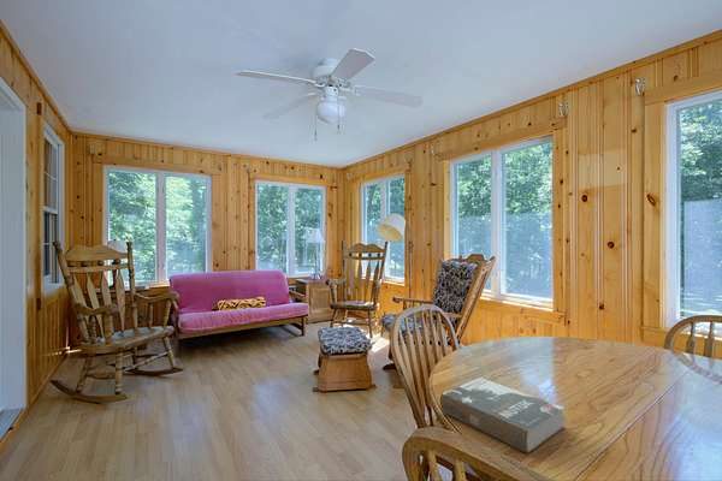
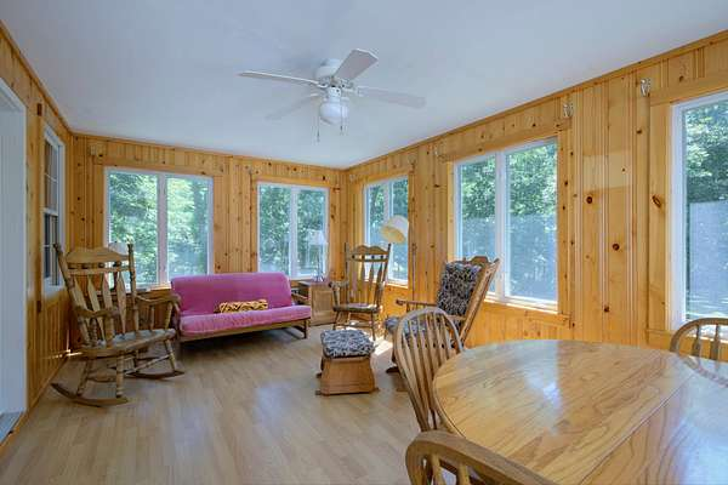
- book (499, 409)
